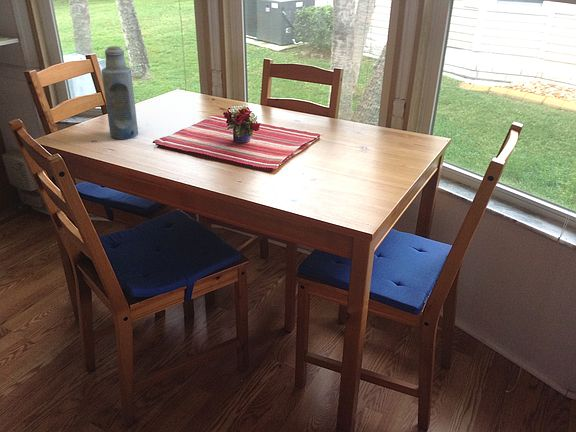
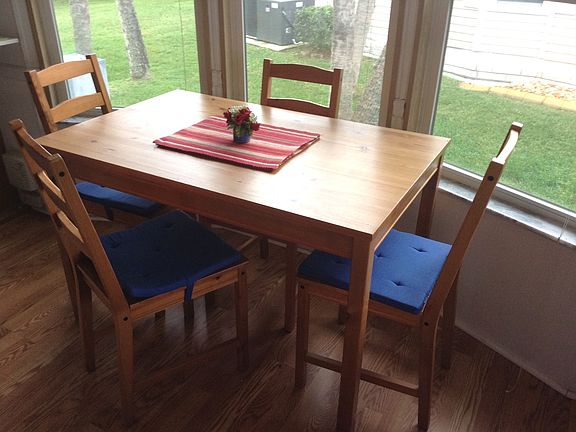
- bottle (119, 92)
